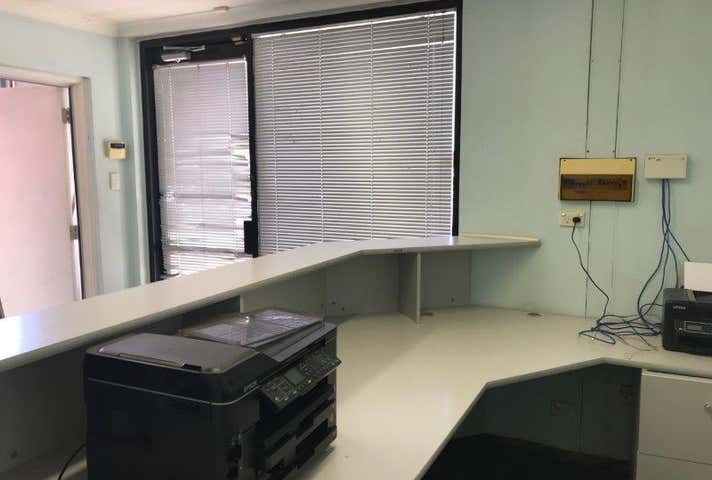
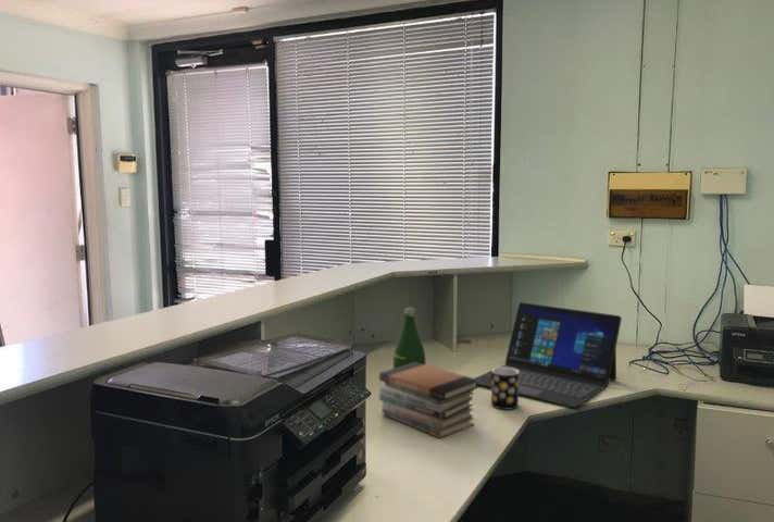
+ laptop (545, 348)
+ book stack (426, 397)
+ bottle (409, 344)
+ mug (500, 386)
